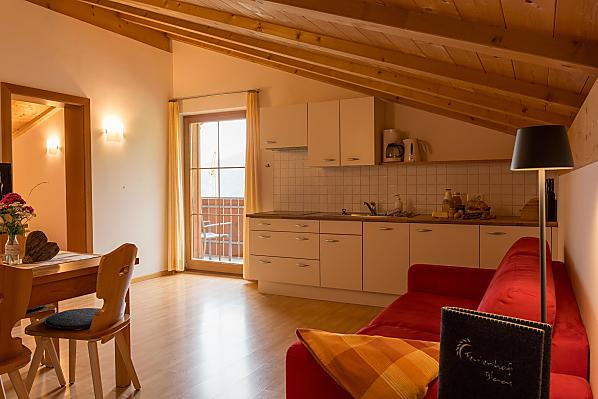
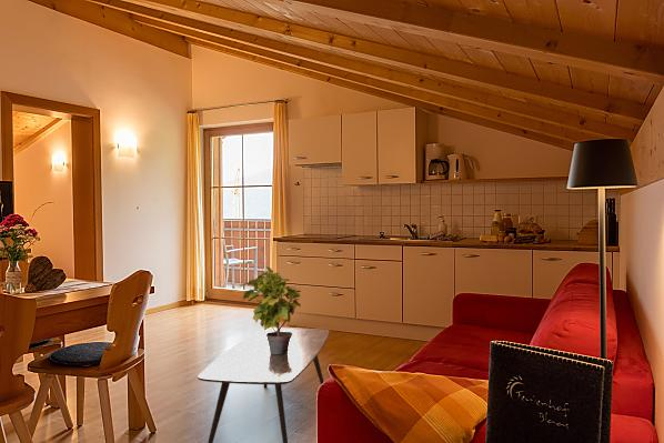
+ coffee table (274, 383)
+ potted plant (274, 309)
